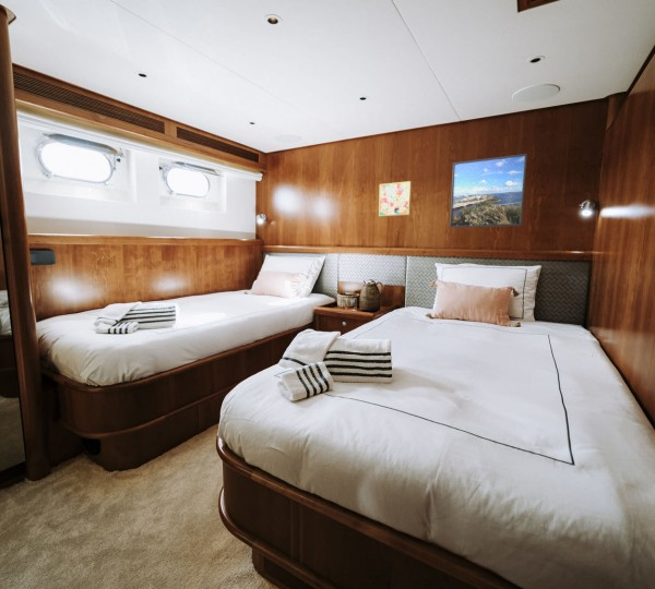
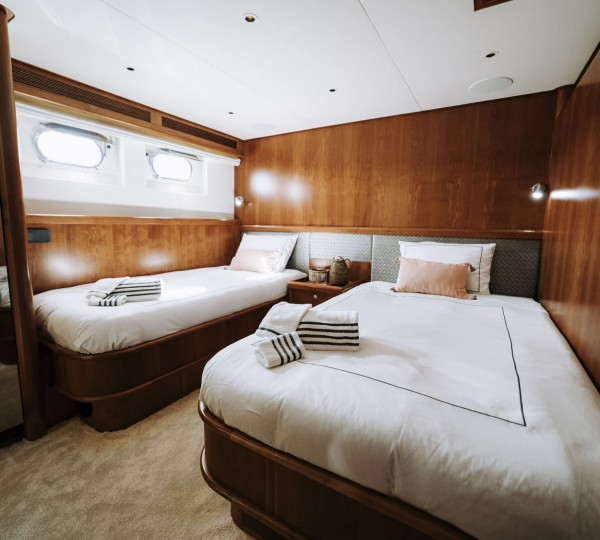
- wall art (394, 199)
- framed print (486, 192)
